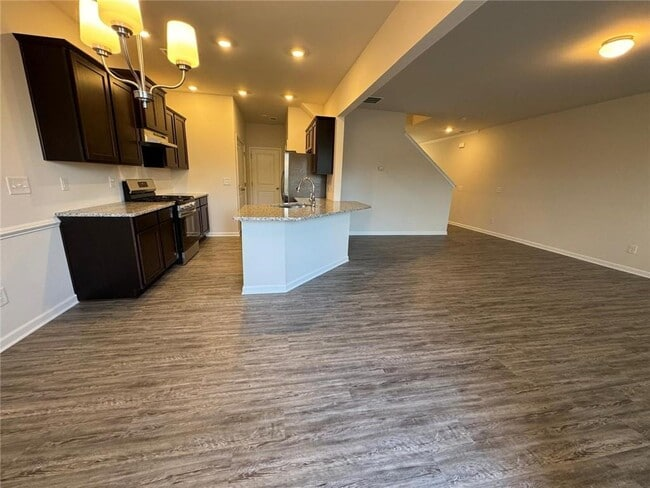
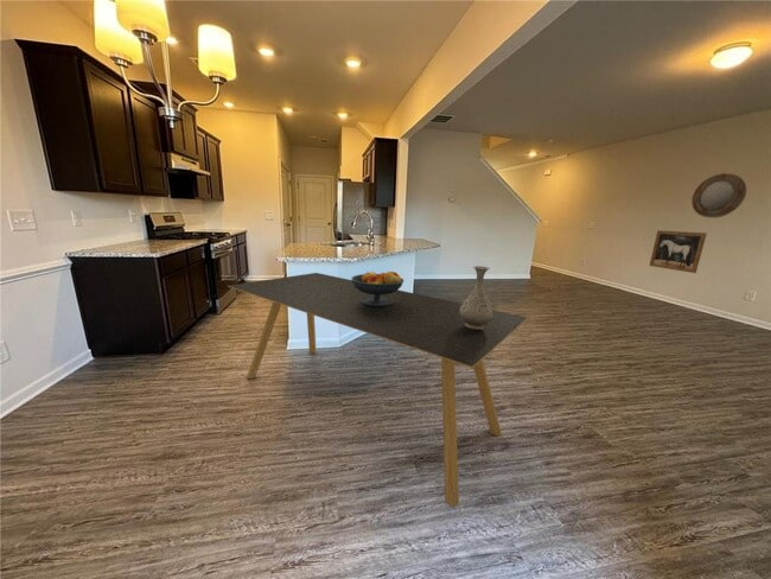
+ fruit bowl (377, 285)
+ vase (477, 297)
+ home mirror (716, 196)
+ dining table (367, 332)
+ wall art (675, 250)
